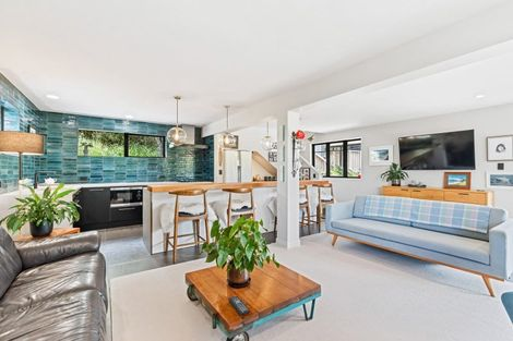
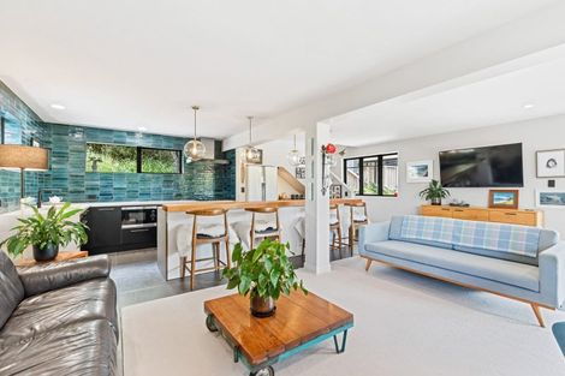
- remote control (238, 304)
